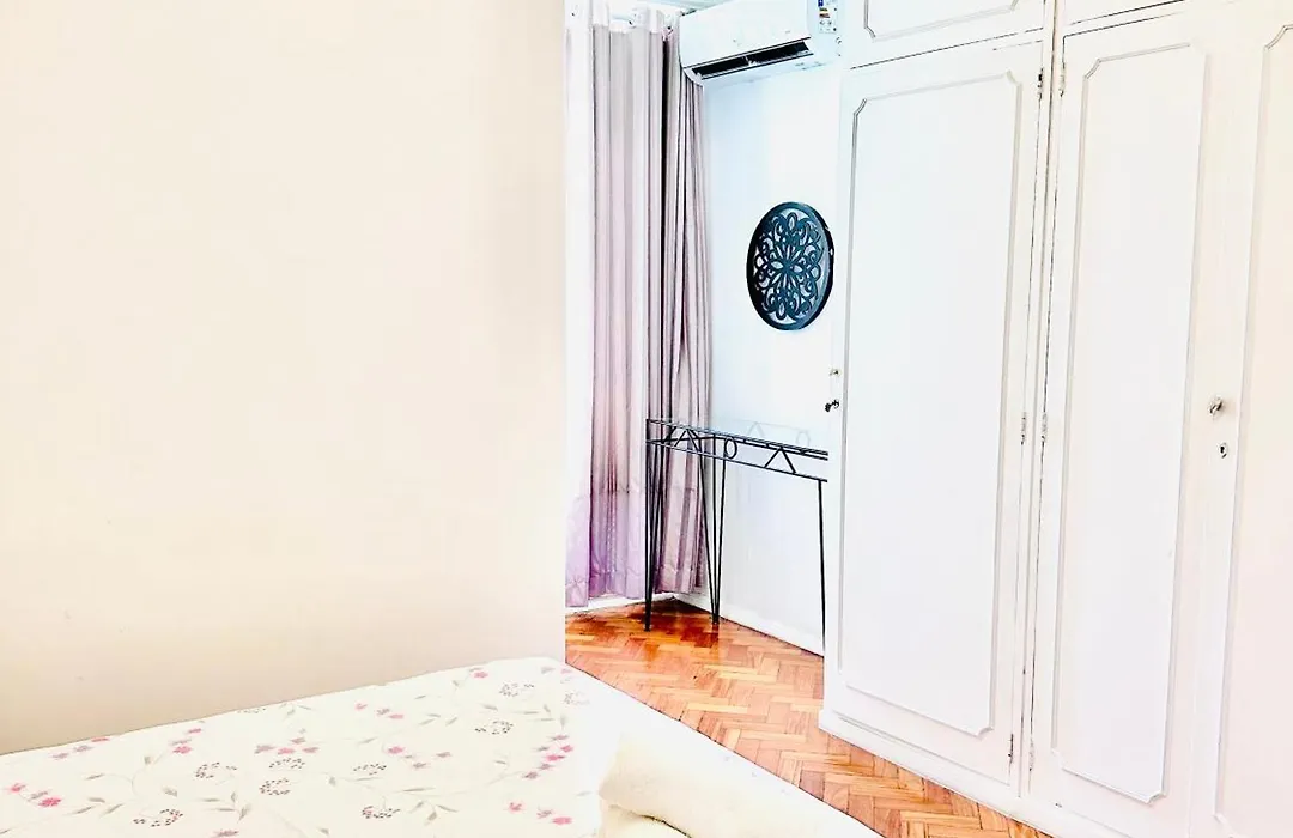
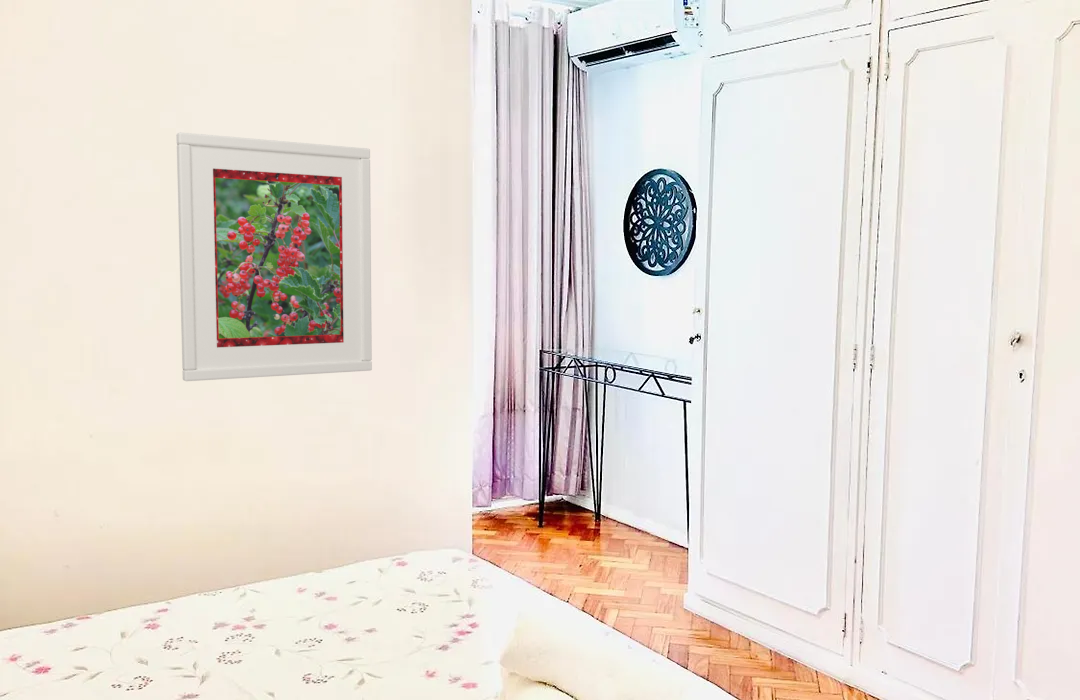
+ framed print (280, 259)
